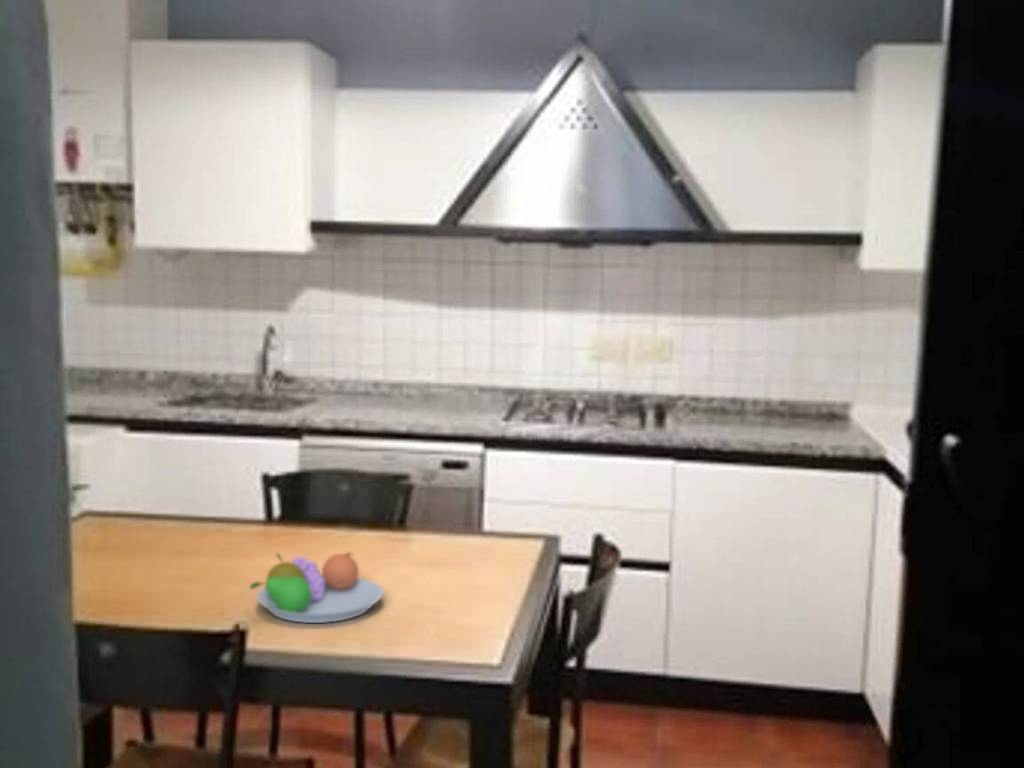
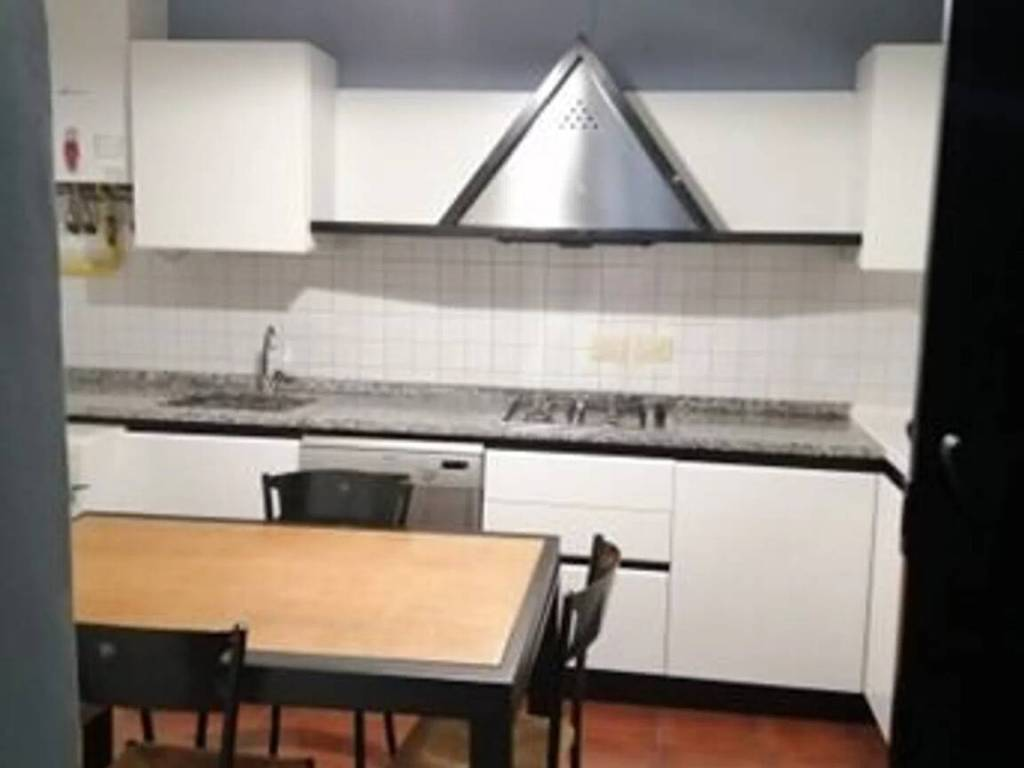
- fruit bowl (315, 582)
